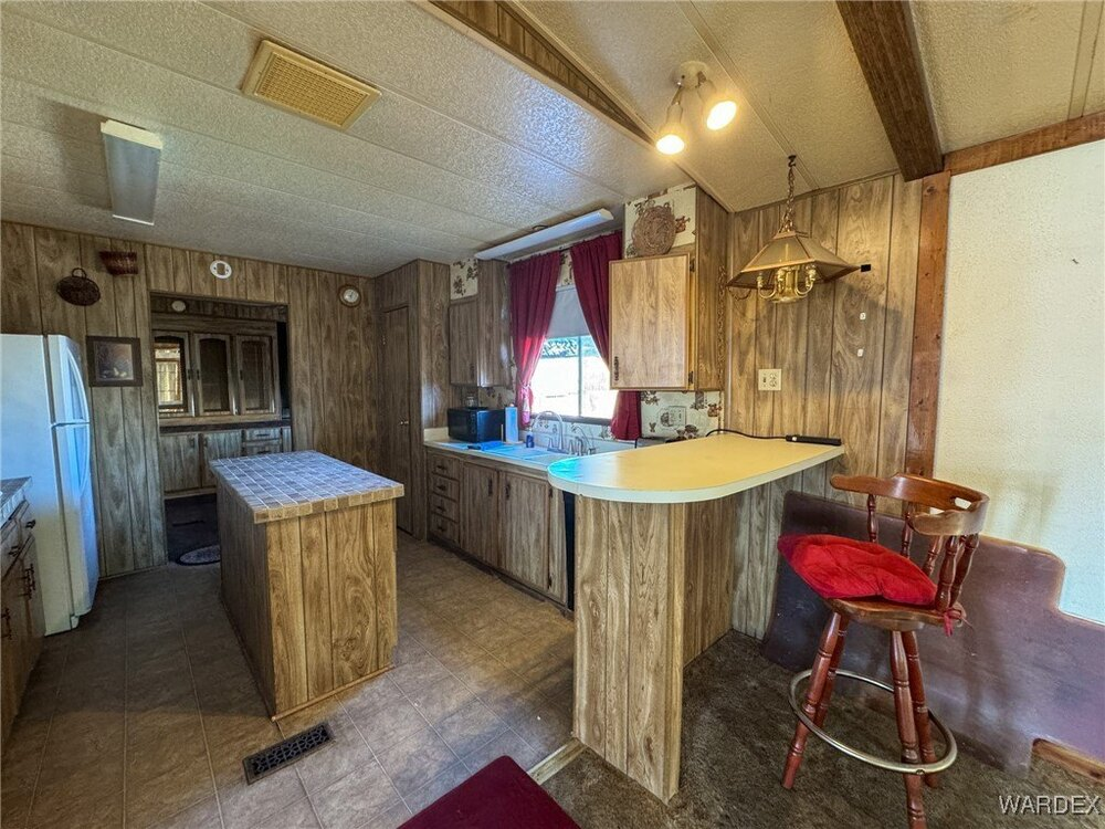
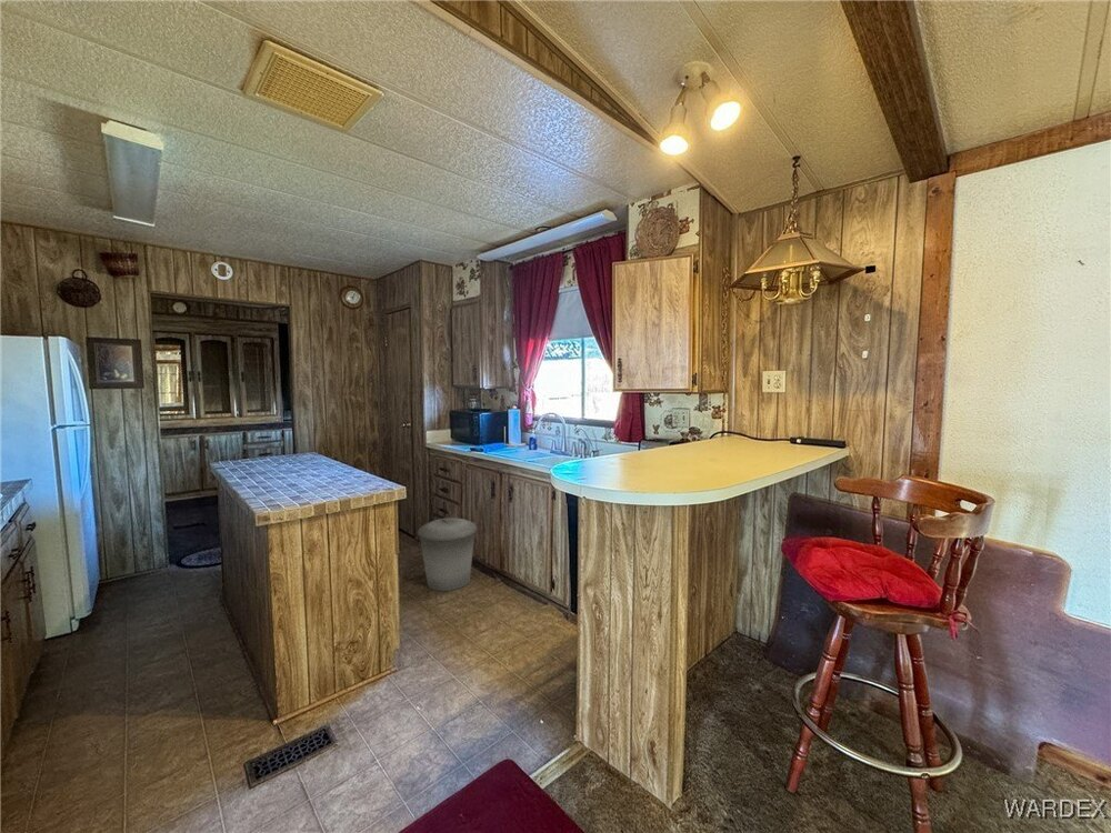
+ trash can (448, 550)
